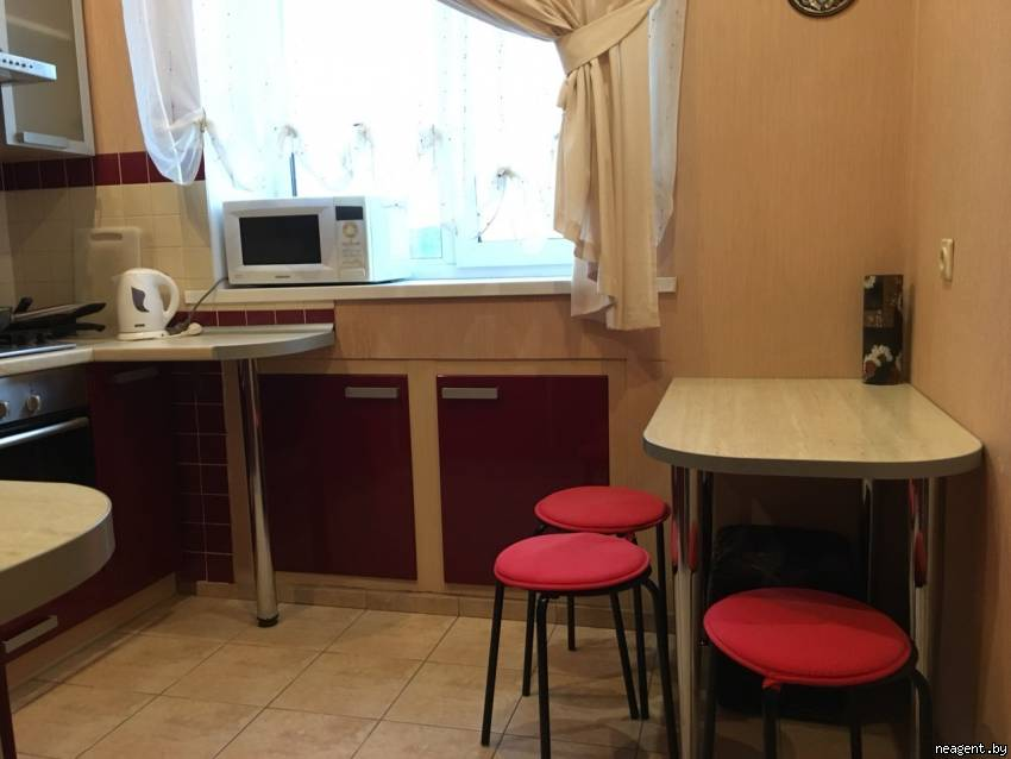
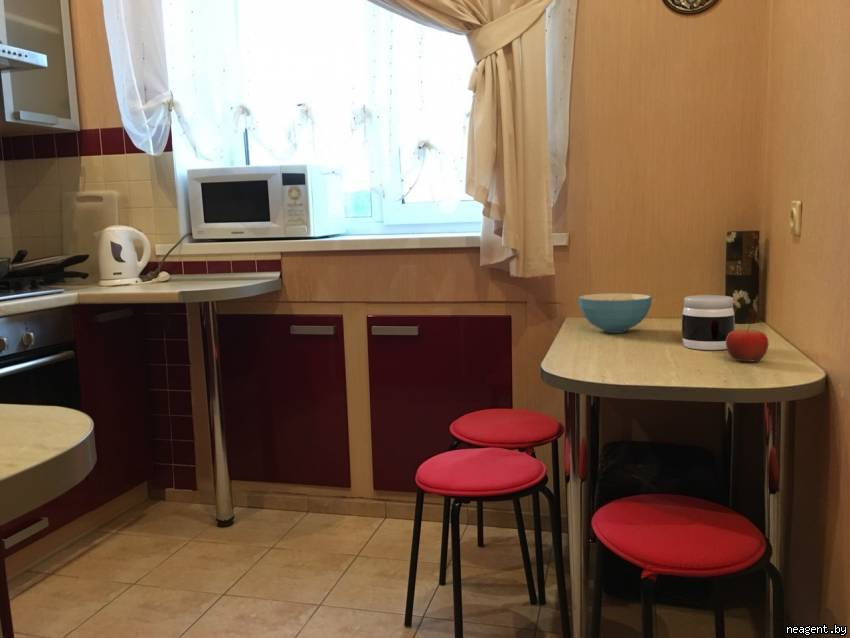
+ fruit (746, 342)
+ jar (707, 321)
+ cereal bowl (614, 314)
